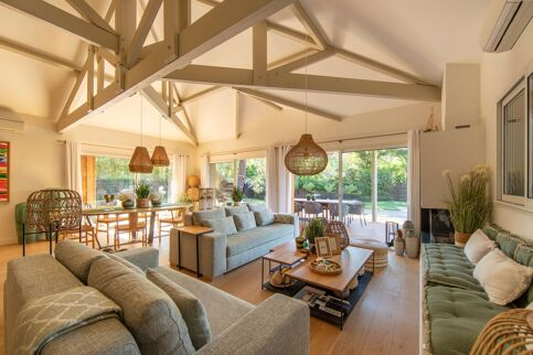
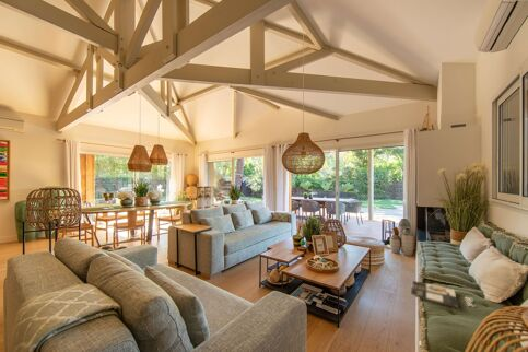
+ magazine (441, 294)
